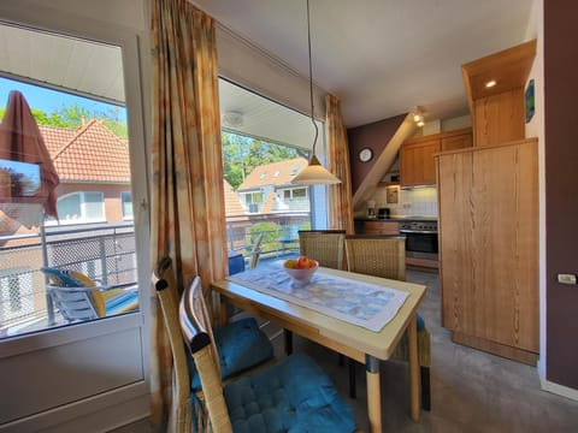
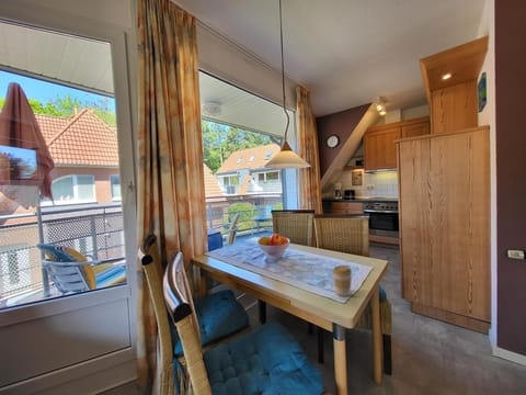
+ coffee cup (342, 280)
